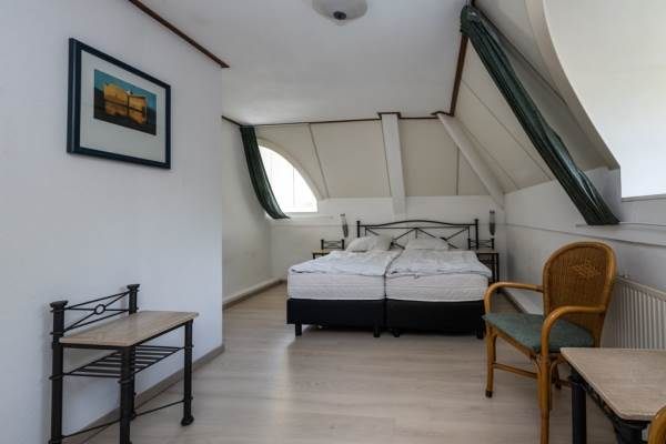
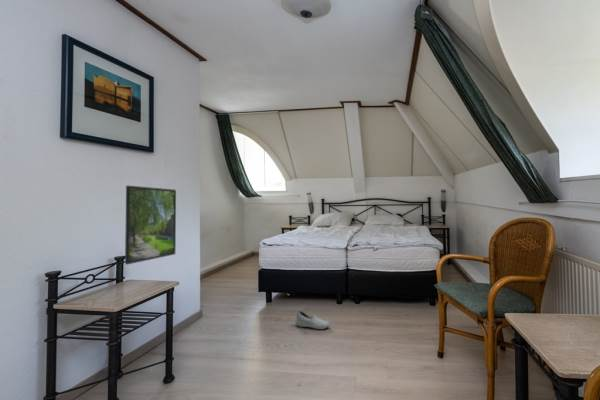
+ shoe (312, 319)
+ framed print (153, 223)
